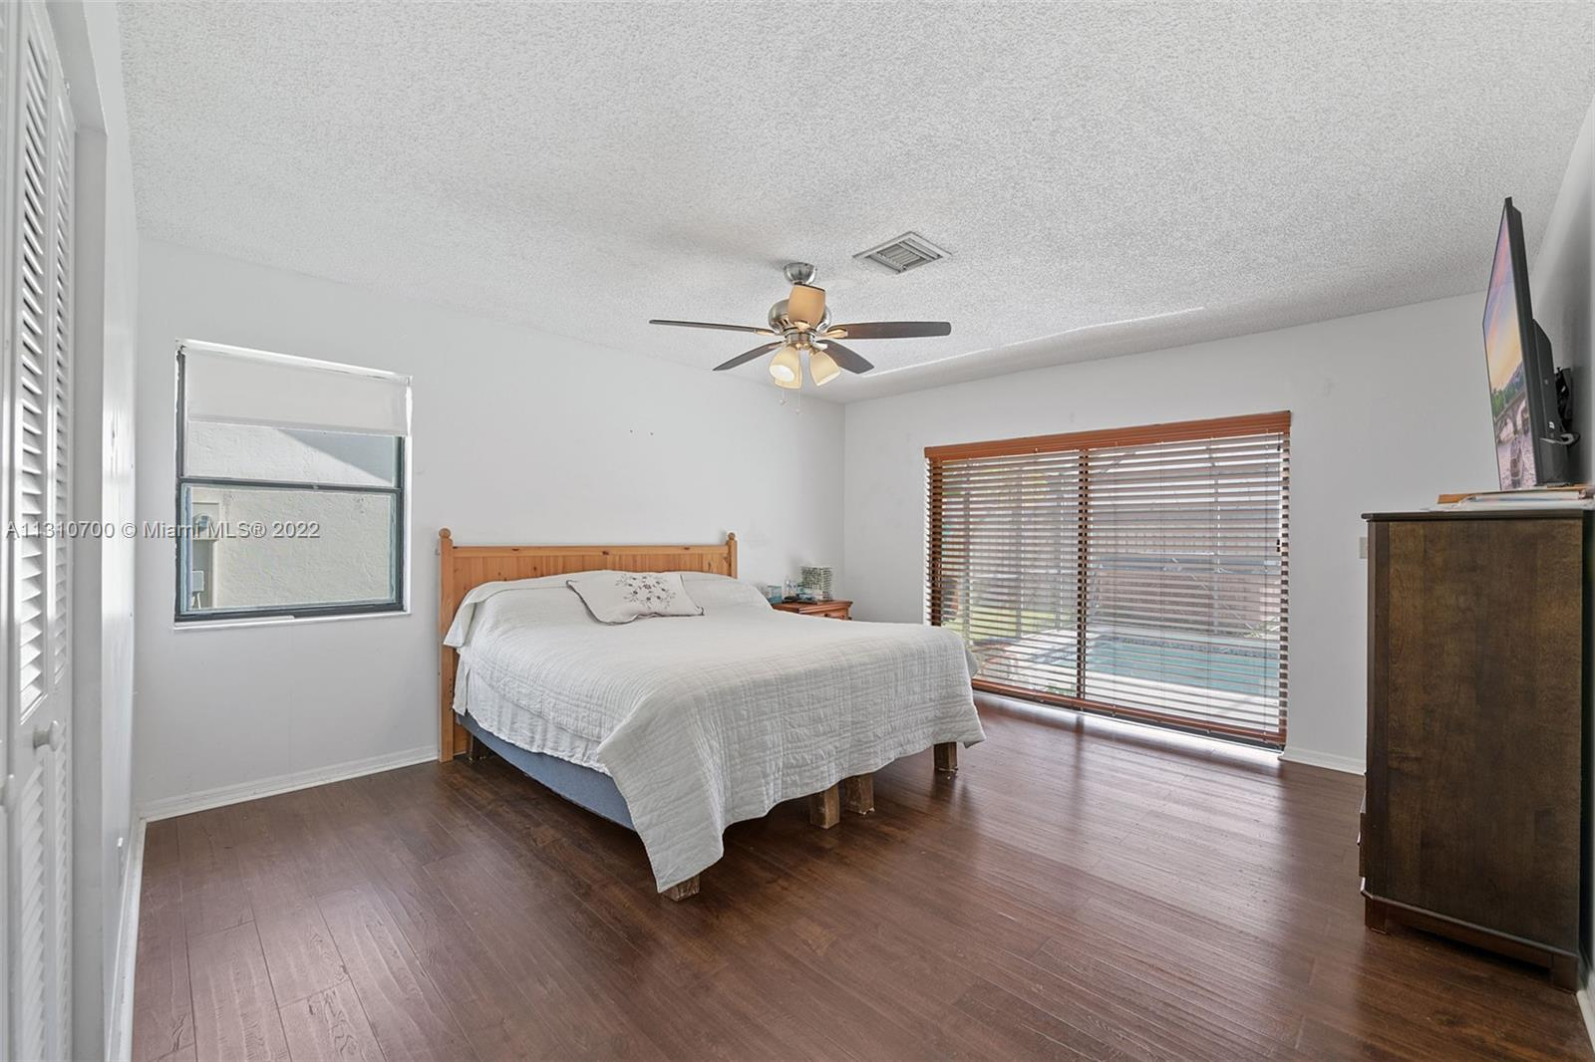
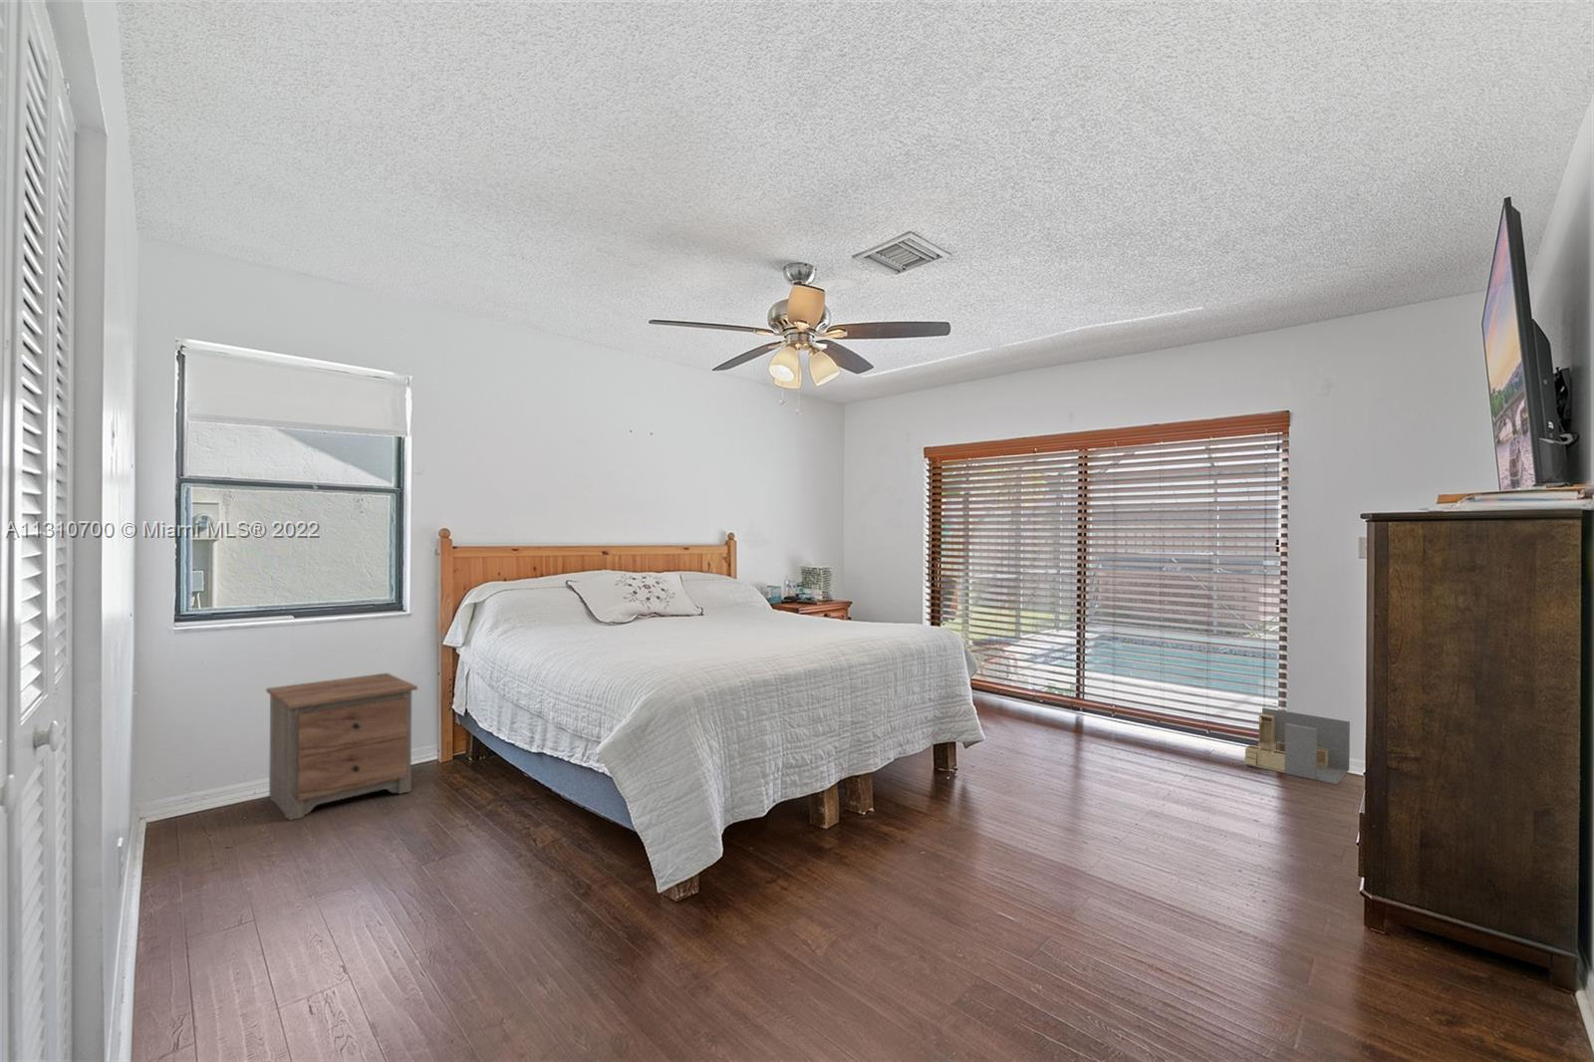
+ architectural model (1297, 743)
+ nightstand (341, 741)
